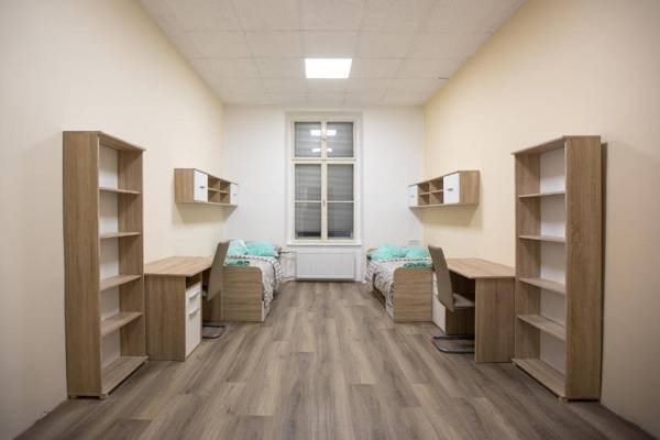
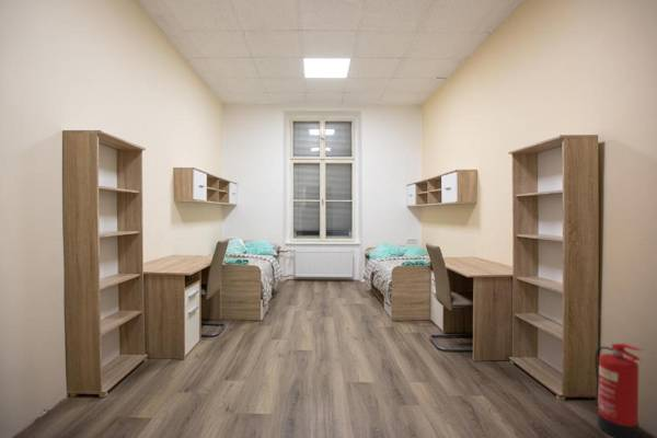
+ fire extinguisher (615, 384)
